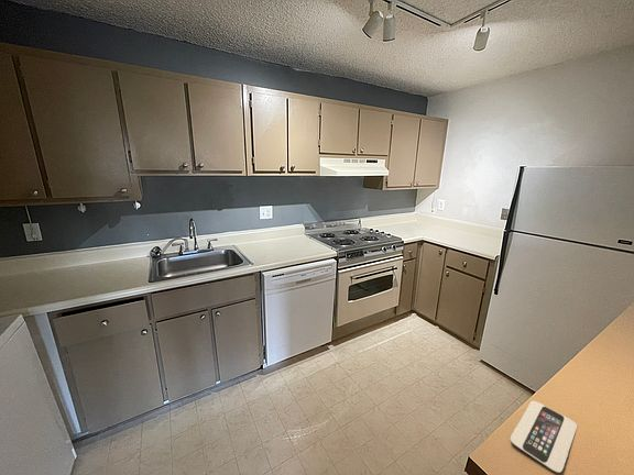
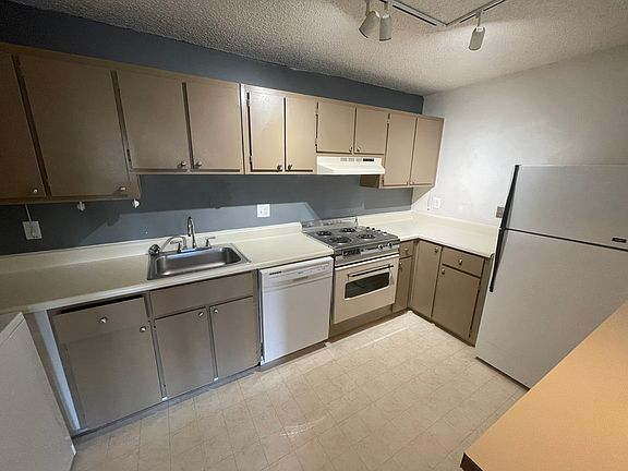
- smartphone (544, 431)
